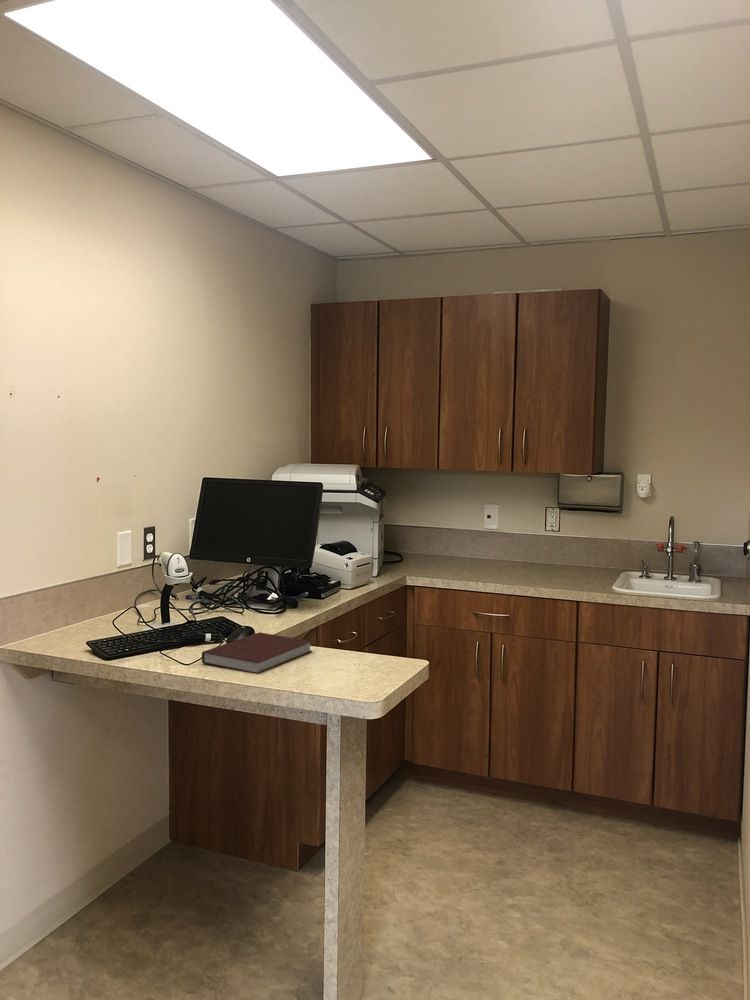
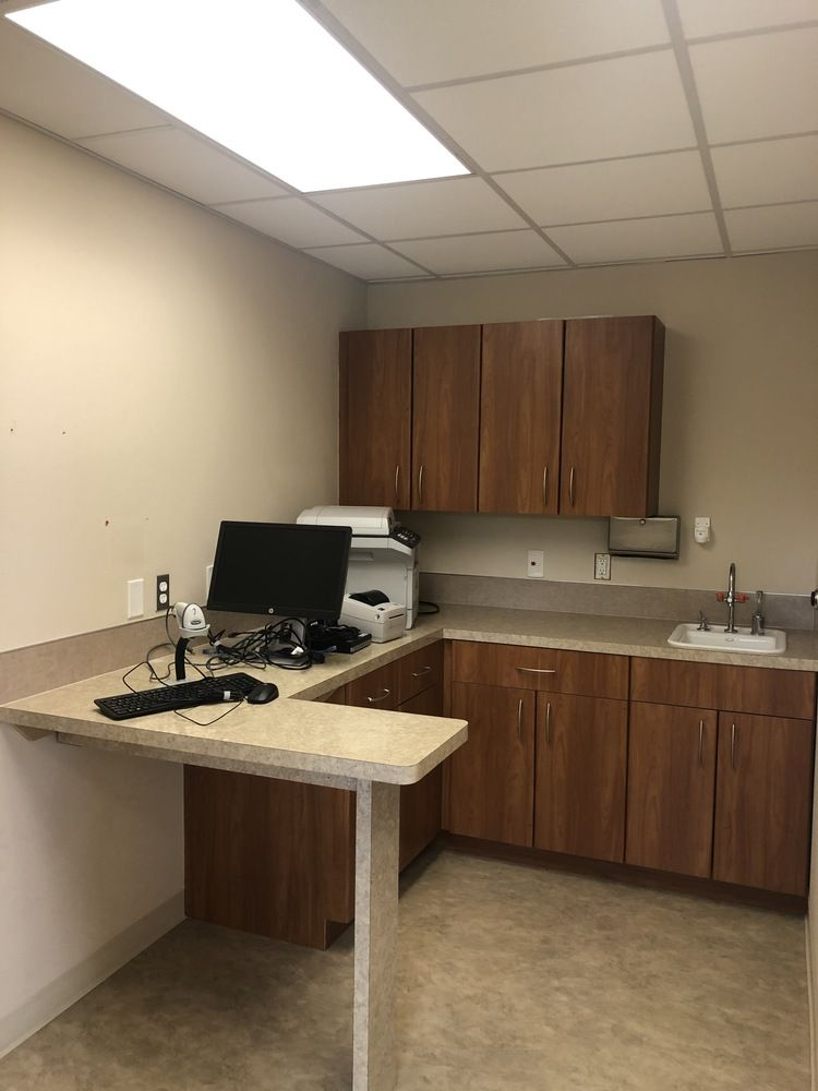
- notebook (258, 651)
